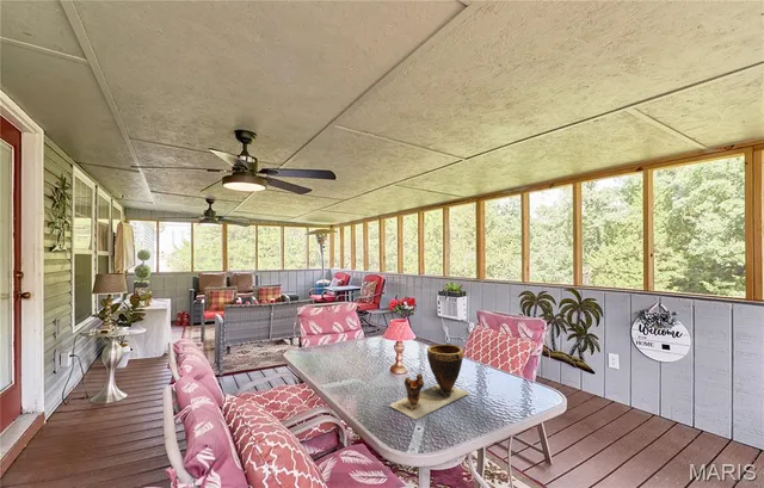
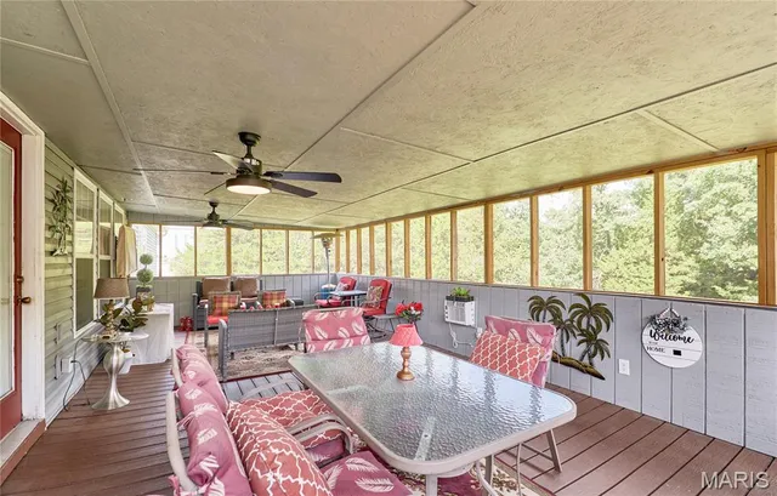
- clay pot (433, 373)
